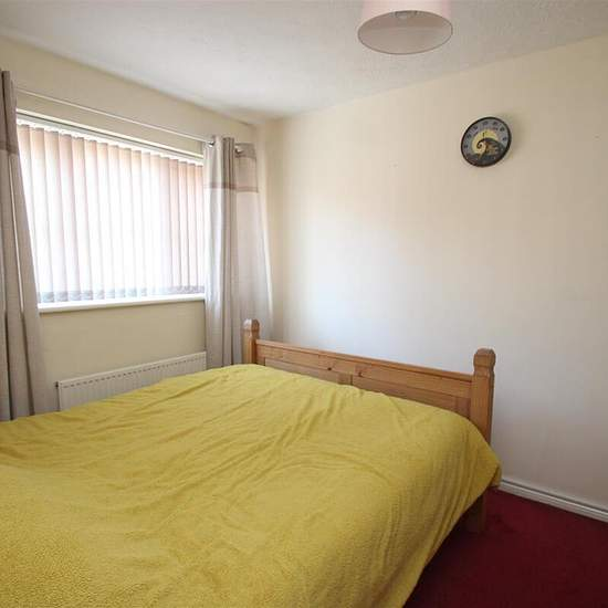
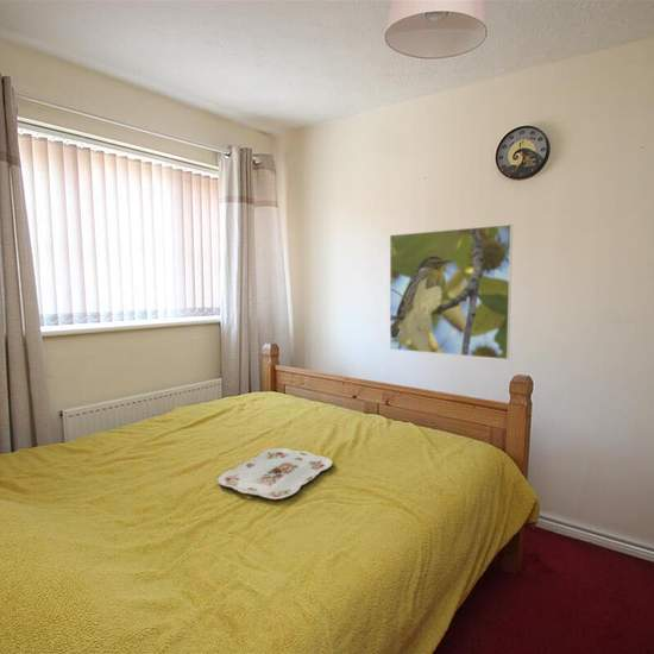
+ serving tray (277, 471)
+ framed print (445, 293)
